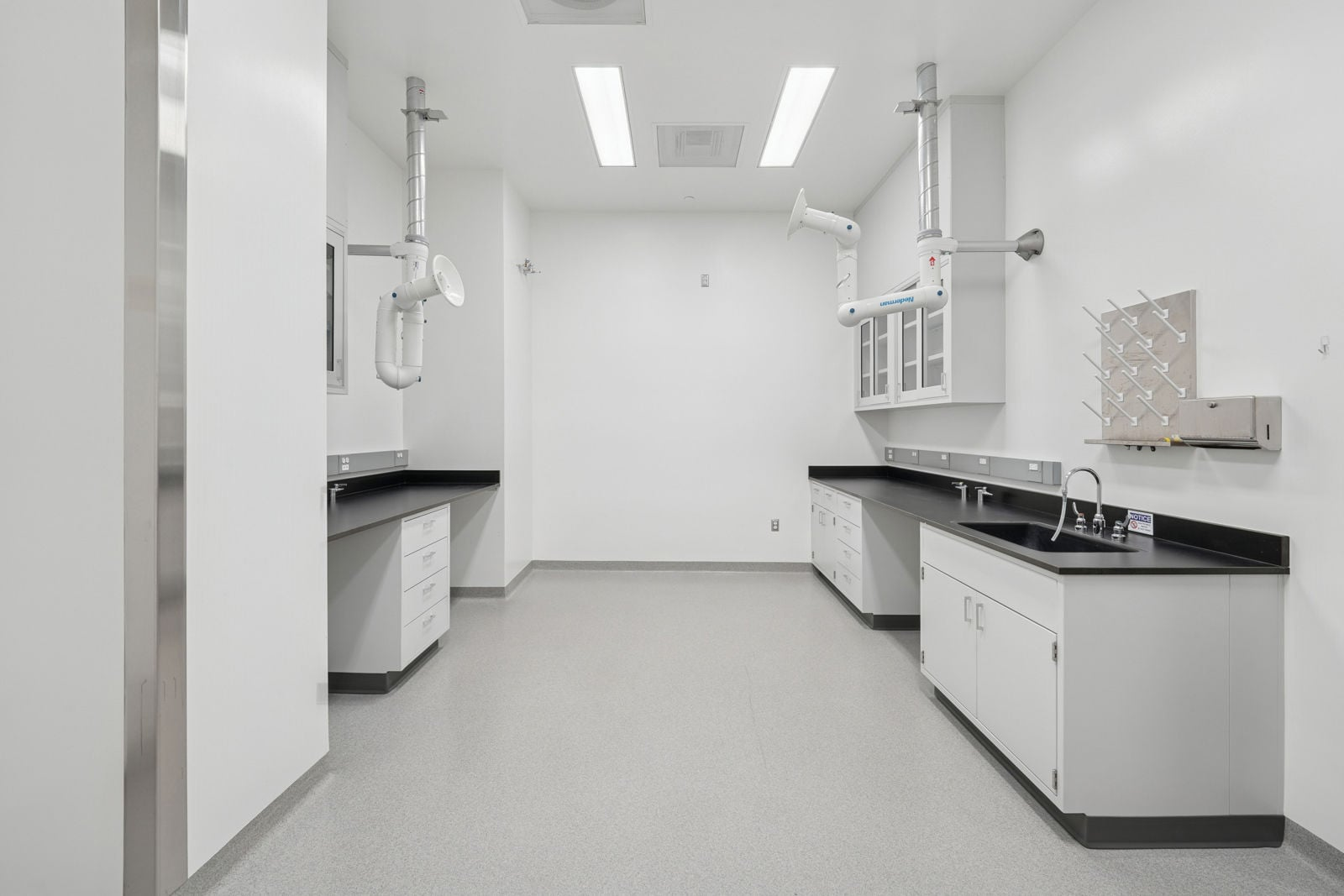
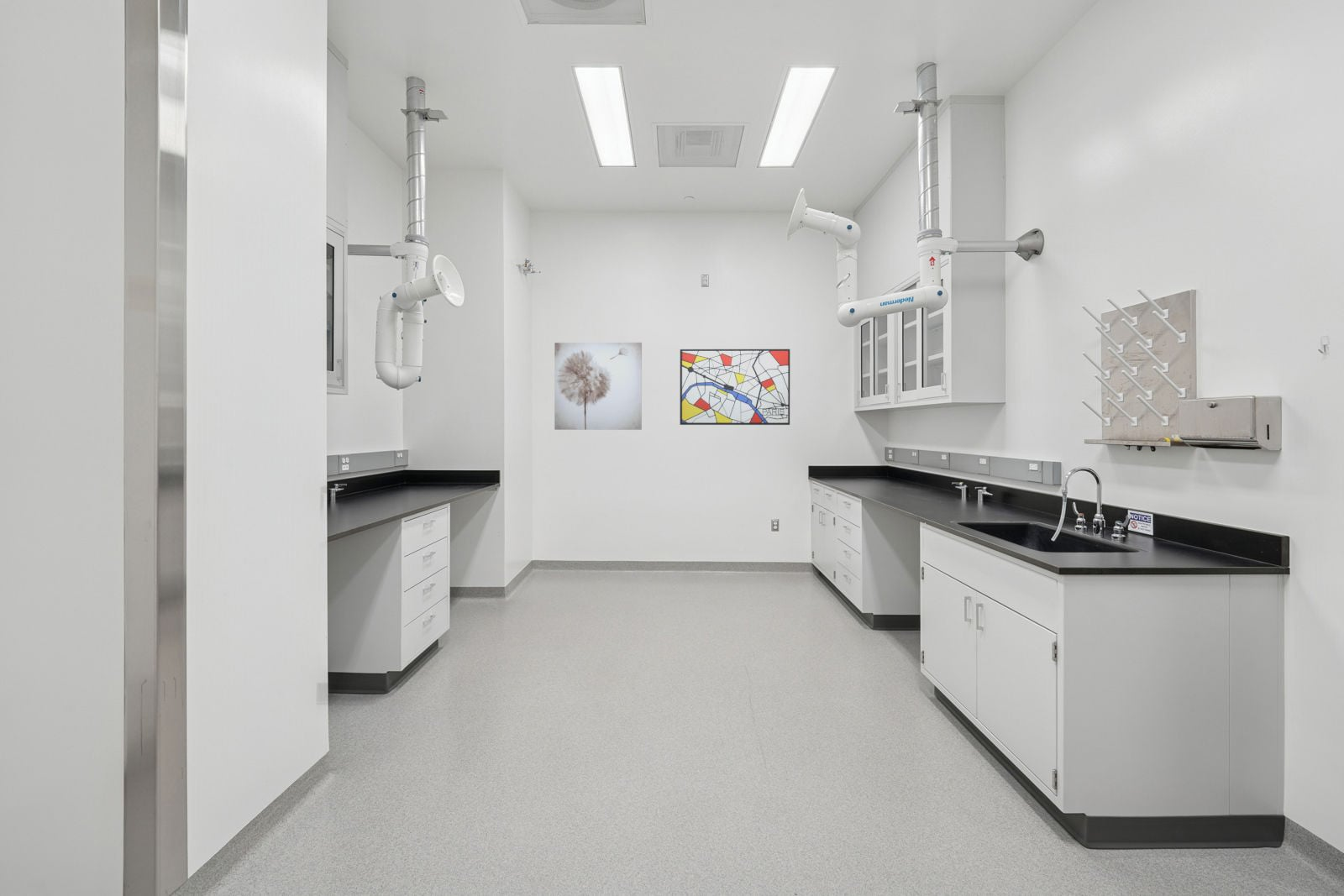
+ wall art (734, 386)
+ wall art (598, 385)
